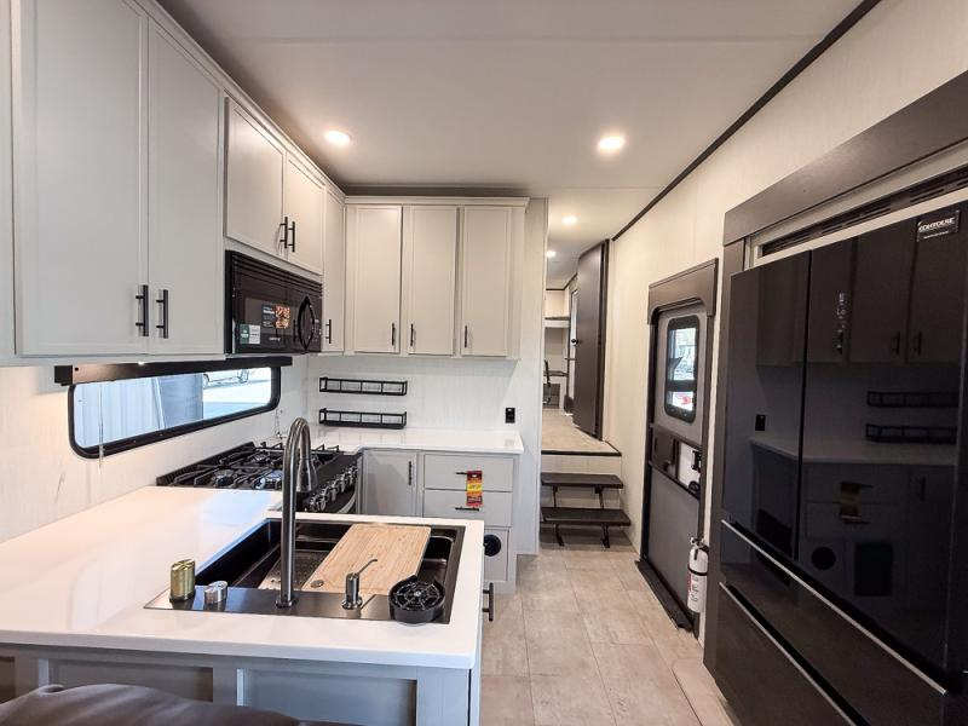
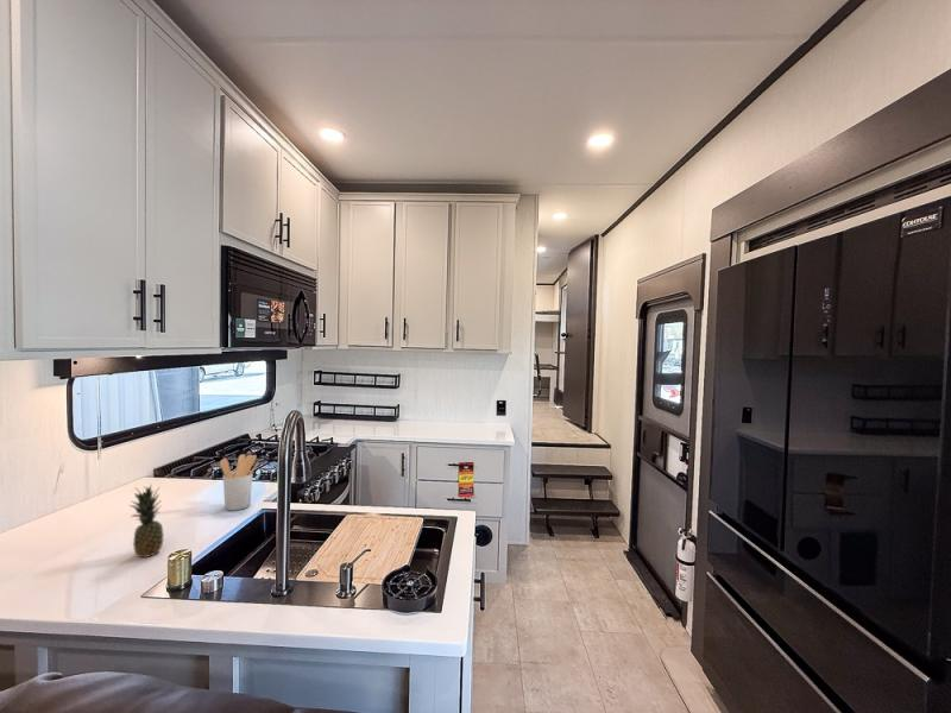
+ fruit (146, 518)
+ utensil holder (240, 480)
